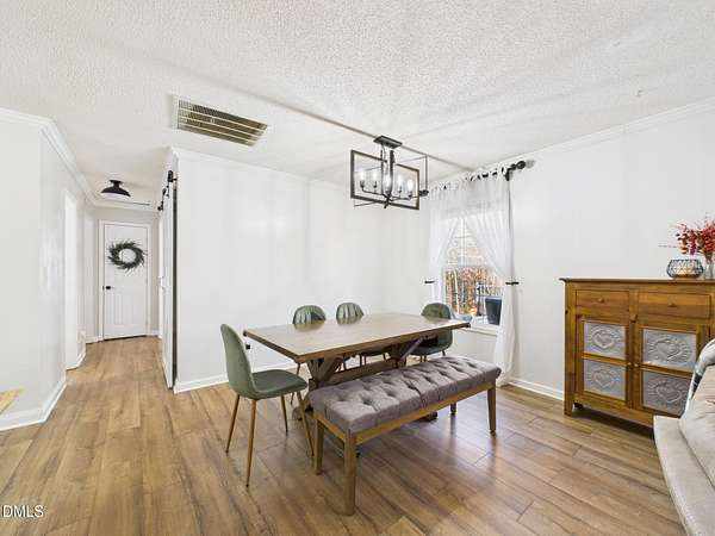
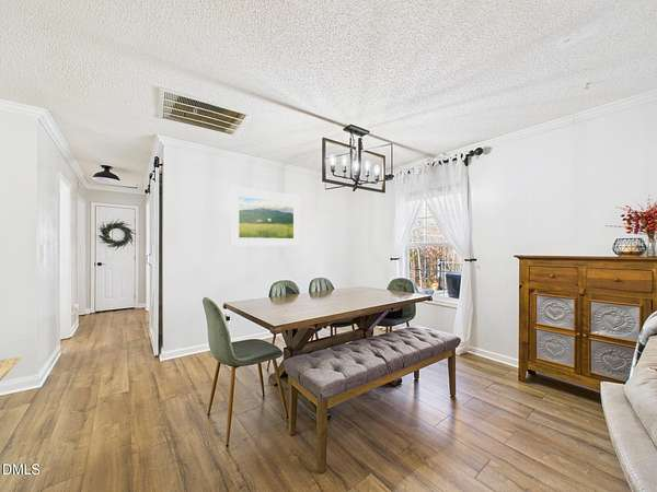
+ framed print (267, 219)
